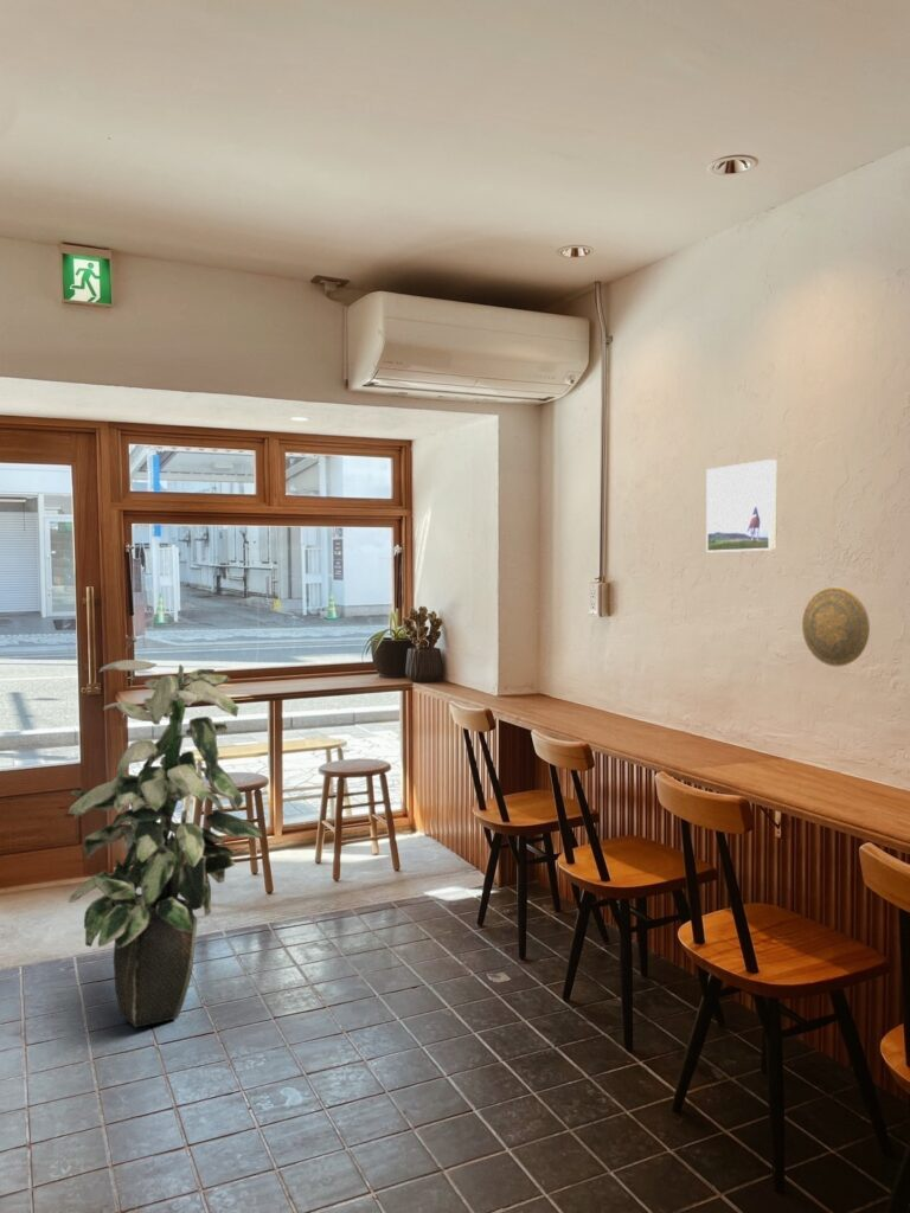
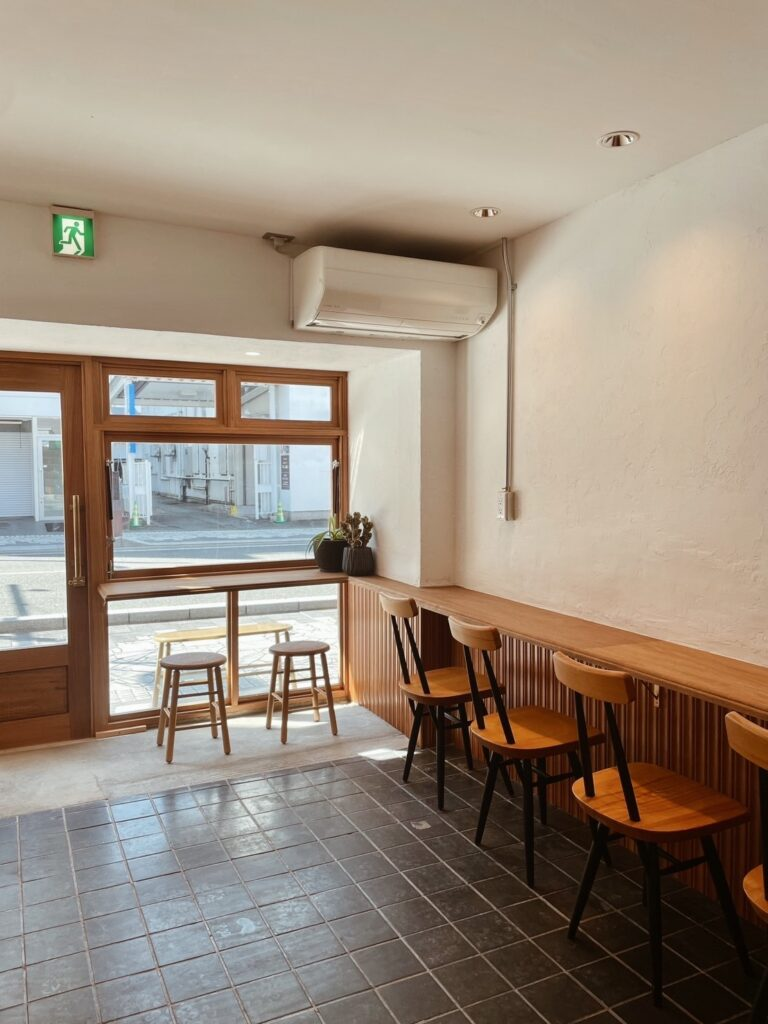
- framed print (739, 507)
- decorative plate (832, 627)
- indoor plant (156, 834)
